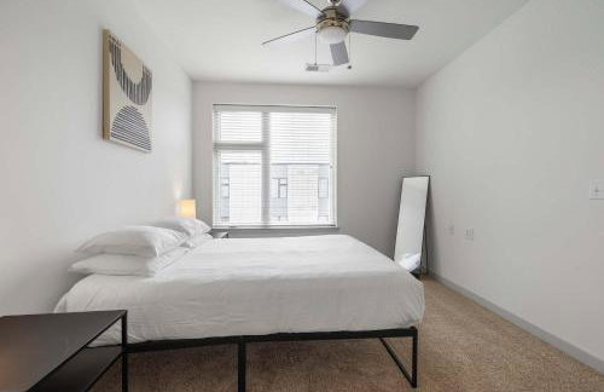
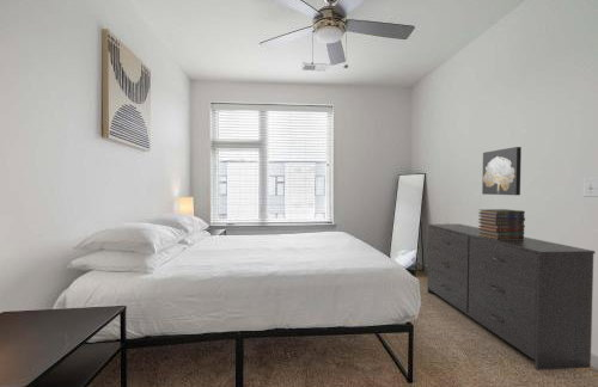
+ book stack (500, 223)
+ dresser (486, 277)
+ wall art (500, 172)
